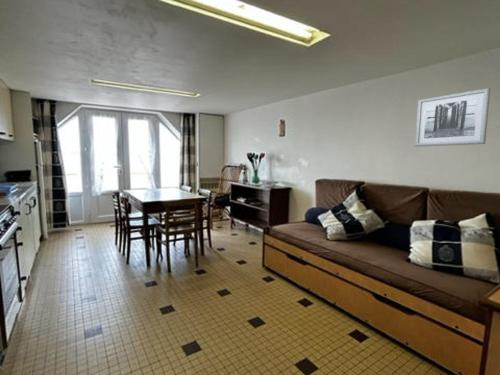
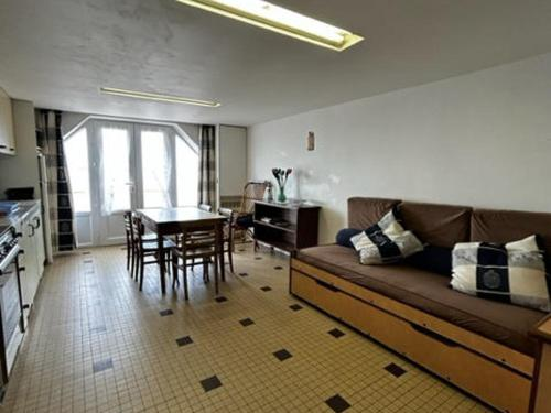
- wall art (448, 120)
